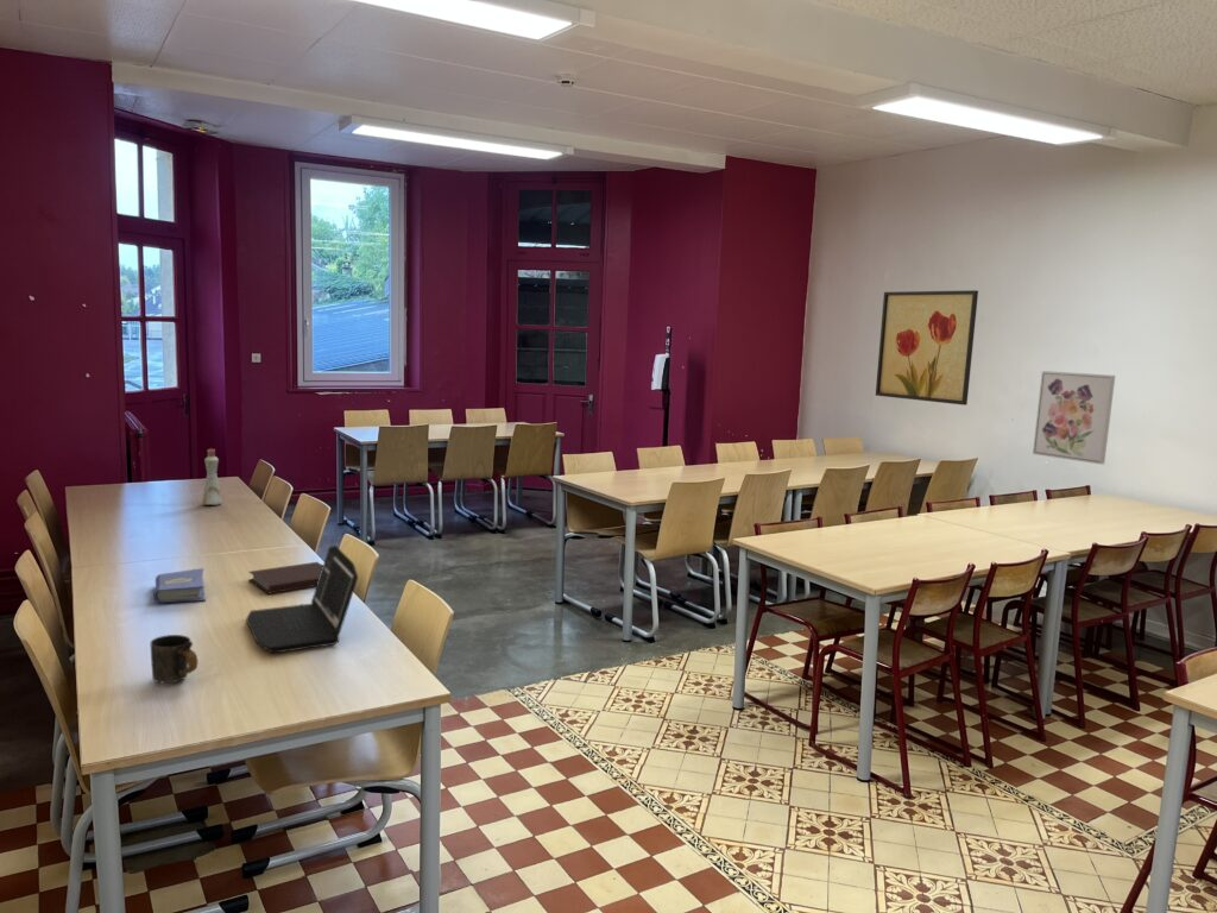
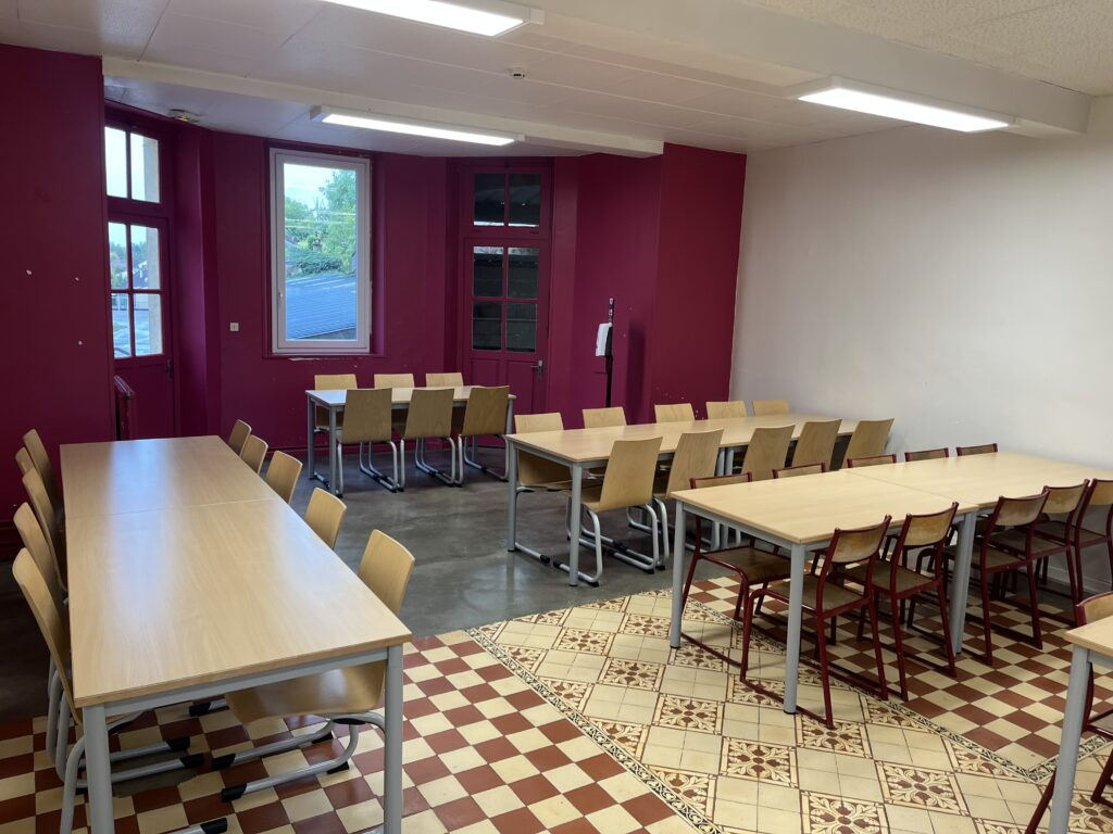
- mug (172, 660)
- bottle (210, 476)
- notebook (294, 577)
- wall art (923, 346)
- hardcover book (179, 585)
- laptop (303, 604)
- wall art (1072, 416)
